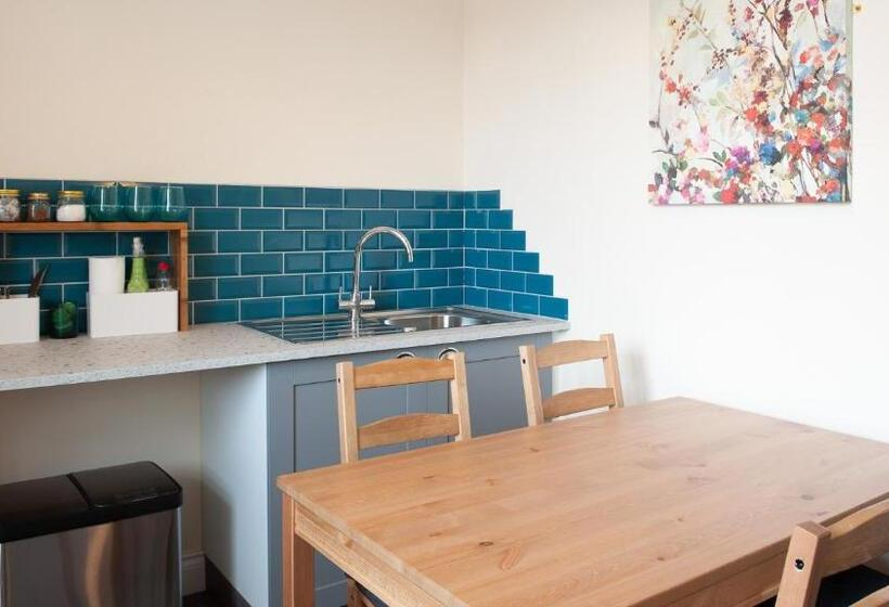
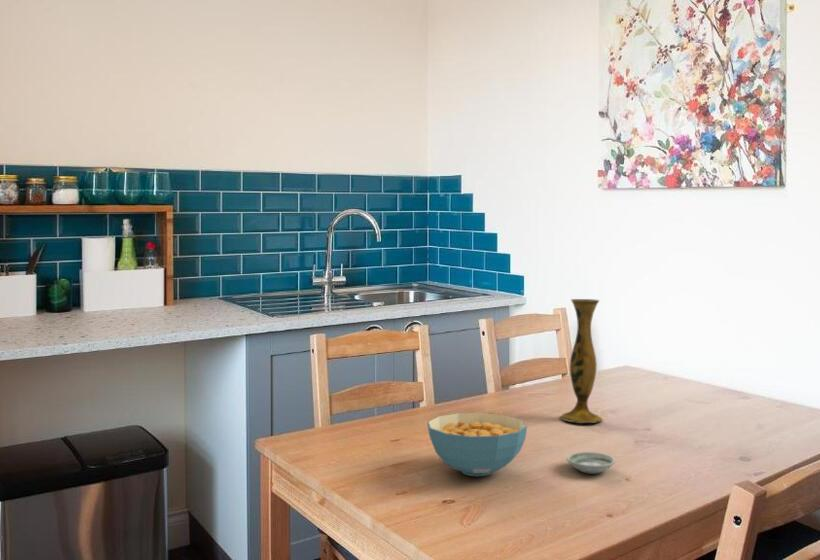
+ vase (582, 359)
+ saucer (590, 464)
+ cereal bowl (476, 447)
